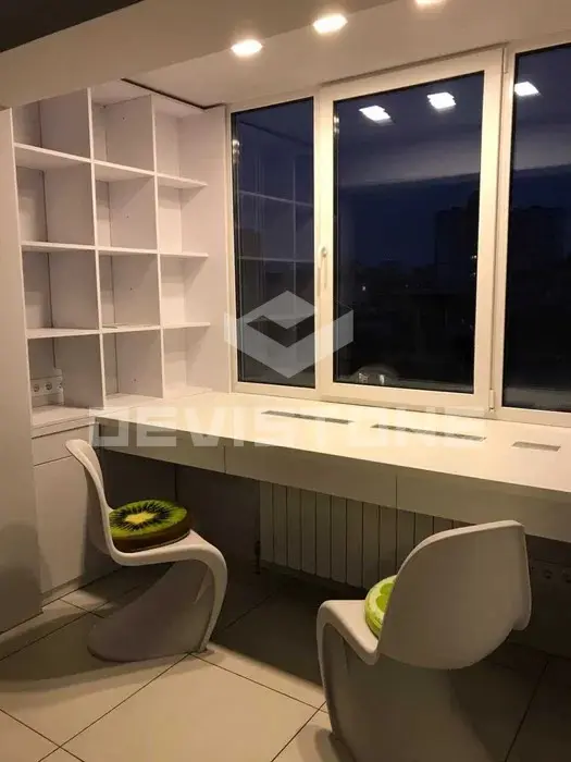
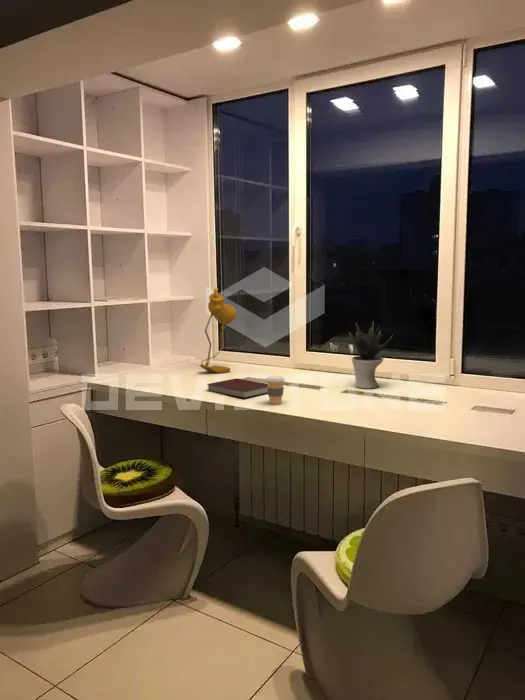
+ notebook (240, 387)
+ coffee cup (275, 390)
+ potted plant (368, 354)
+ desk lamp (221, 328)
